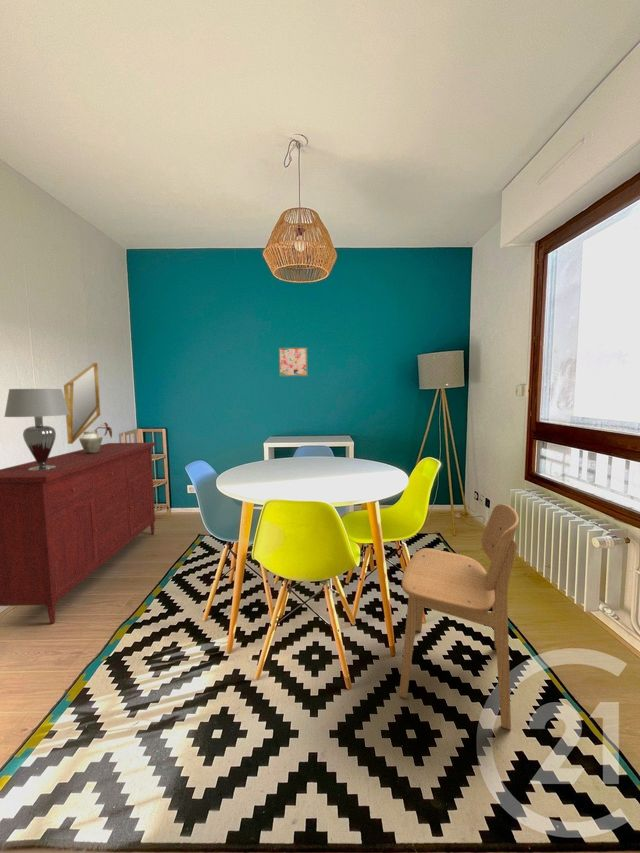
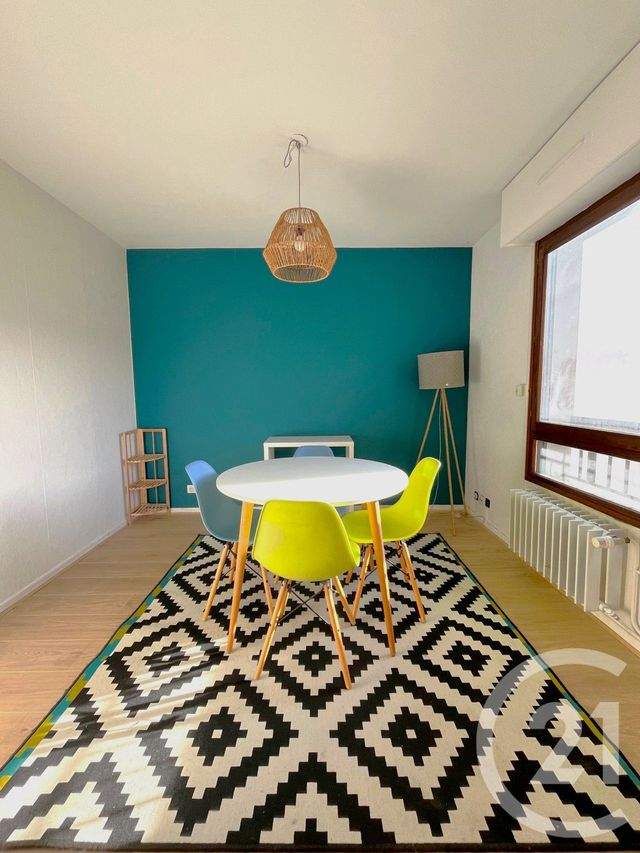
- wall art (293, 362)
- sideboard (89, 512)
- home mirror (83, 401)
- table lamp (39, 428)
- dining chair (456, 591)
- vase (96, 437)
